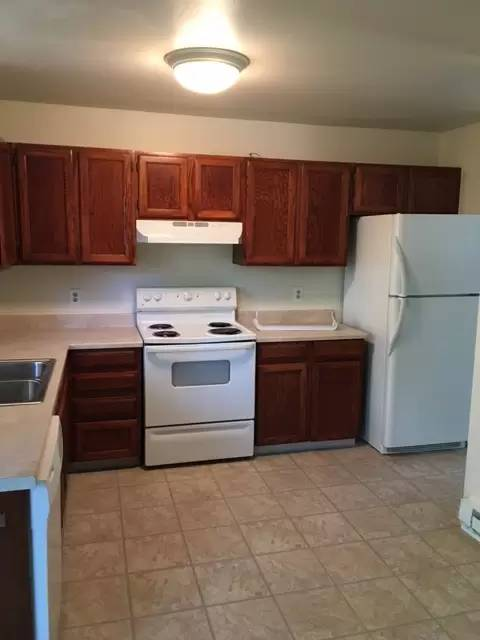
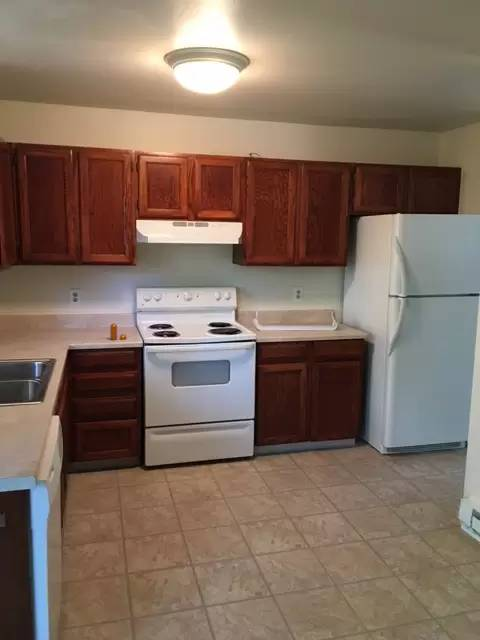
+ pepper shaker (116, 331)
